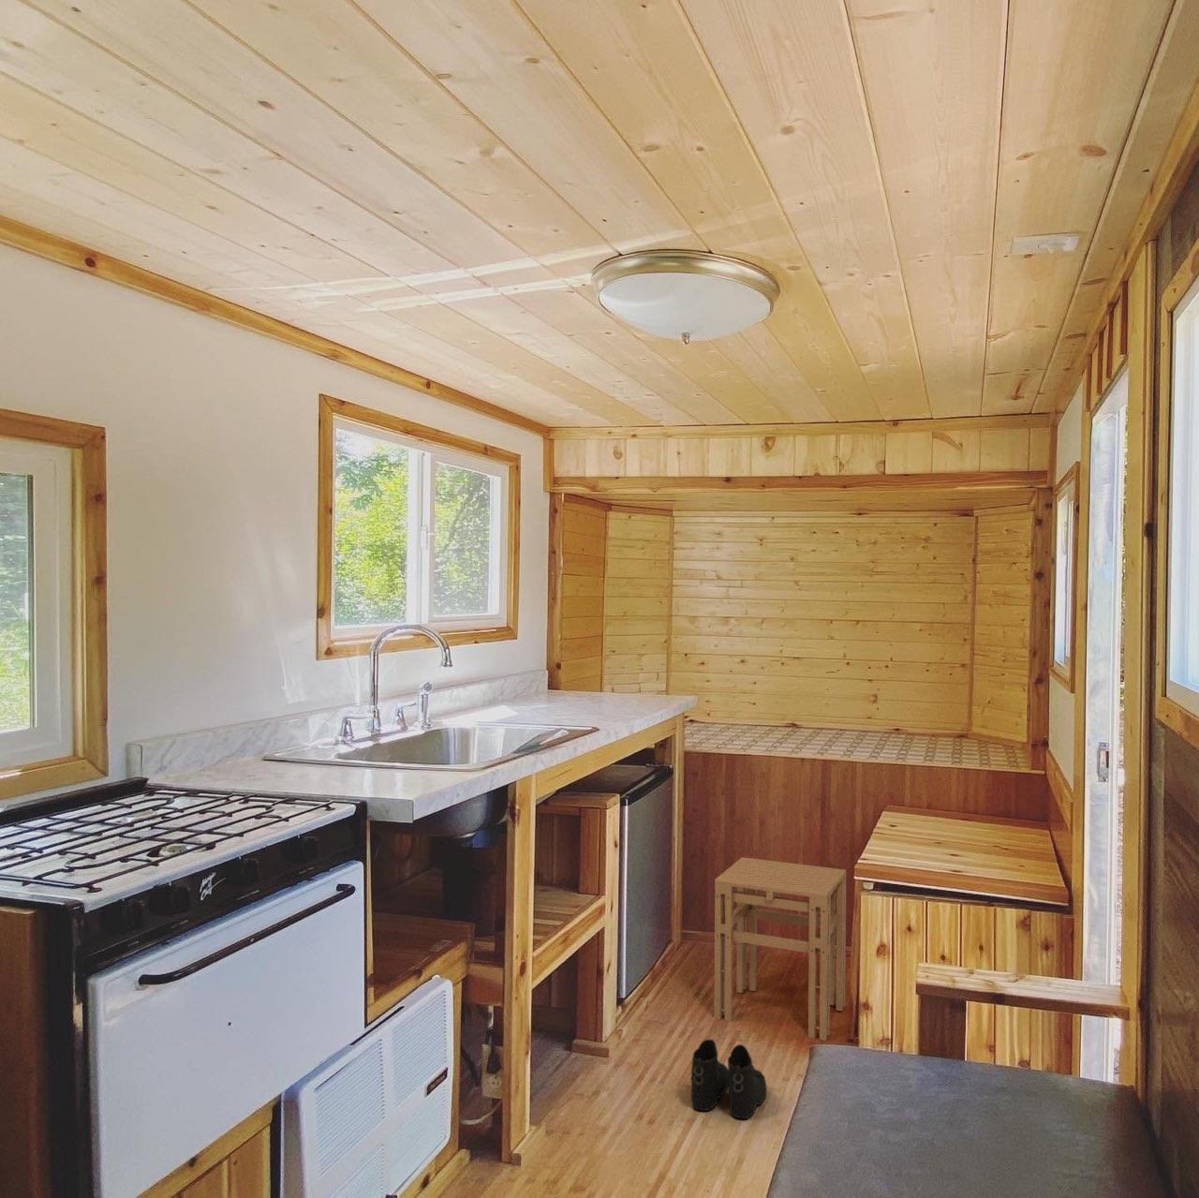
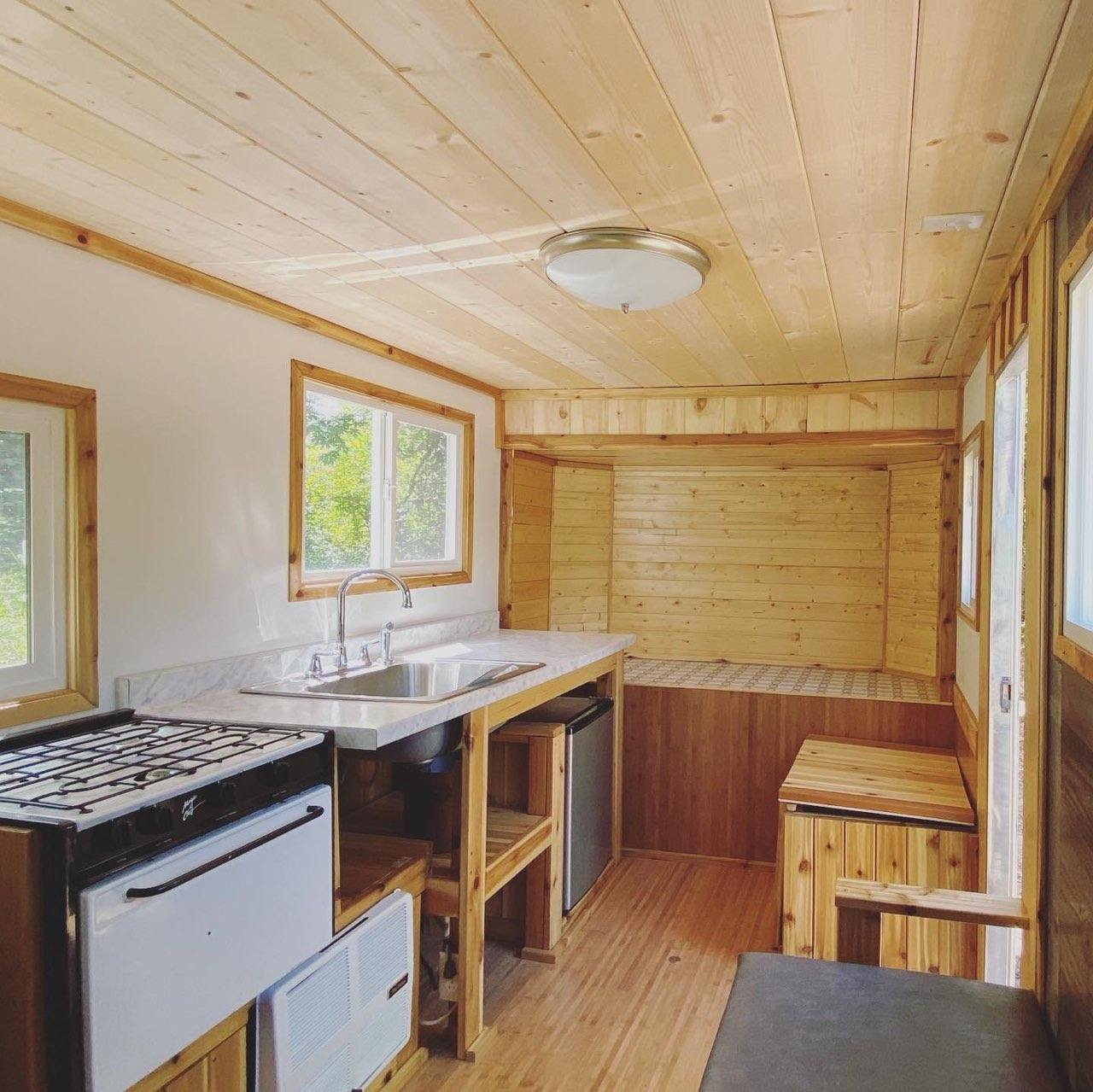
- stool (781, 943)
- boots (728, 1067)
